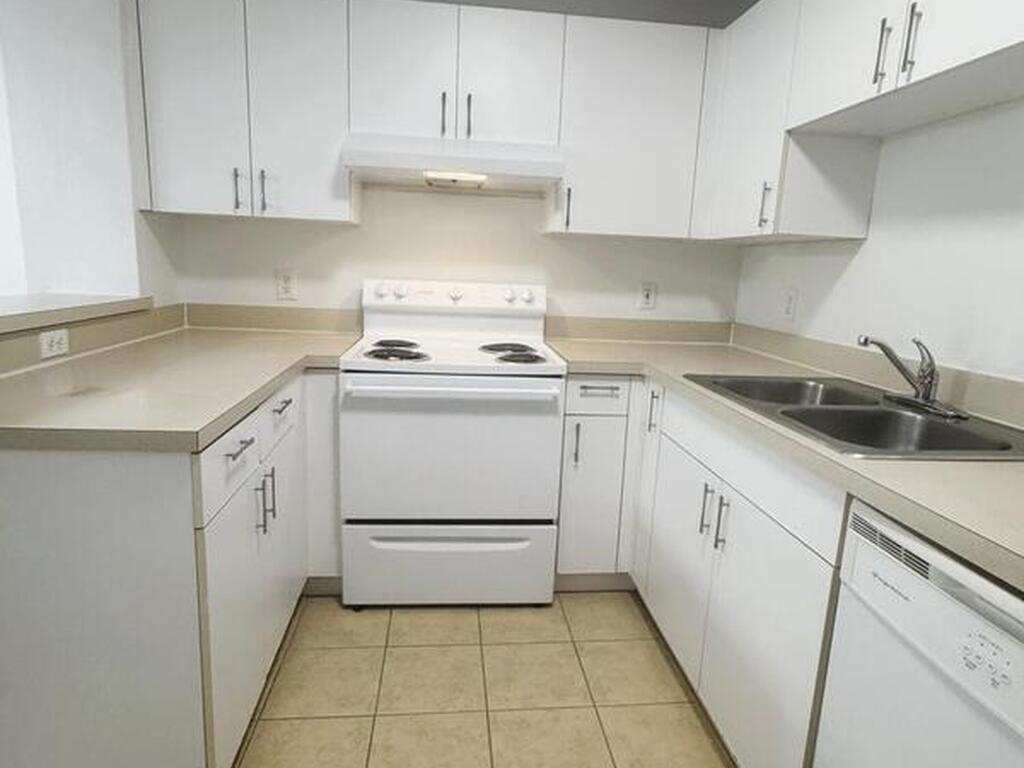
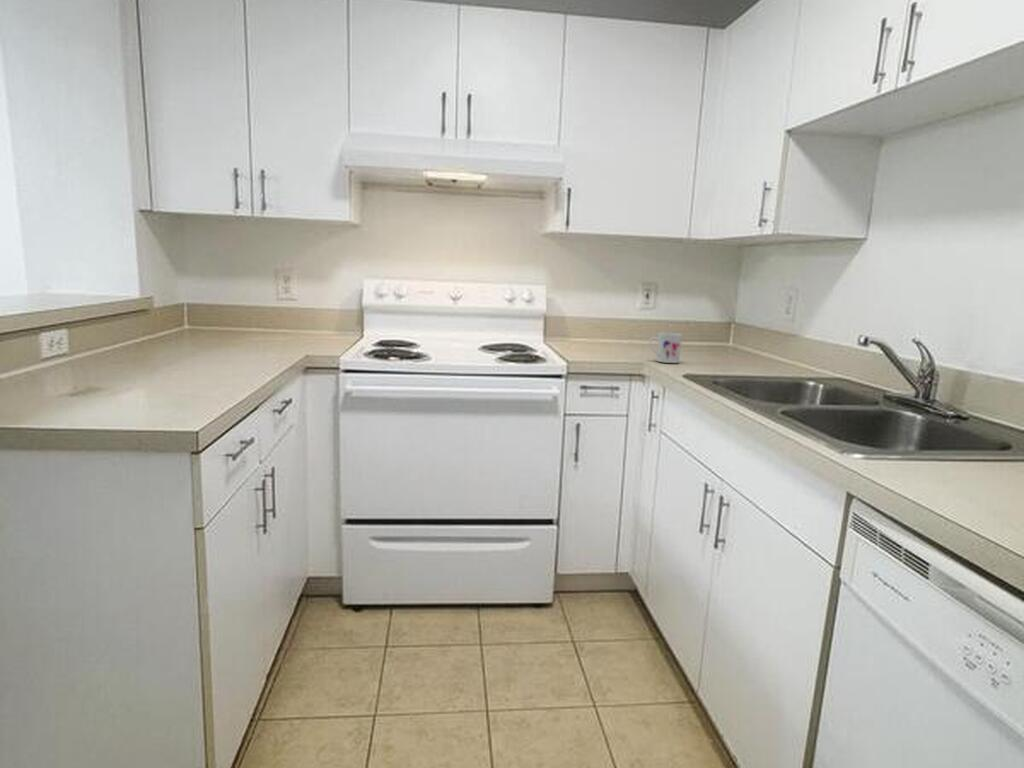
+ mug (664, 347)
